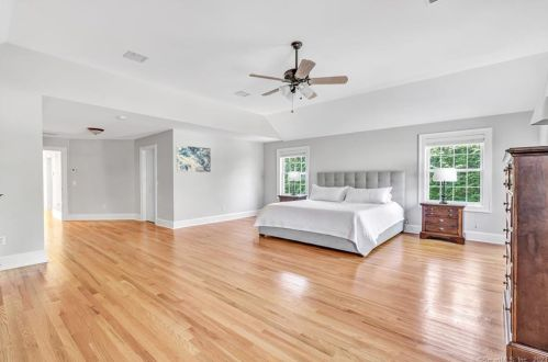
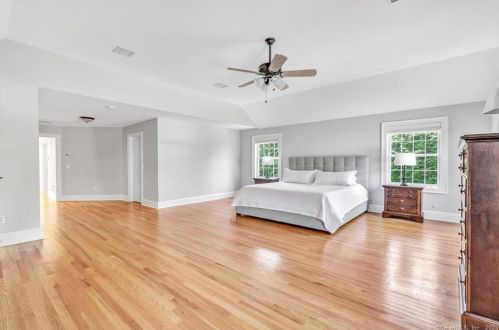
- wall art (193, 159)
